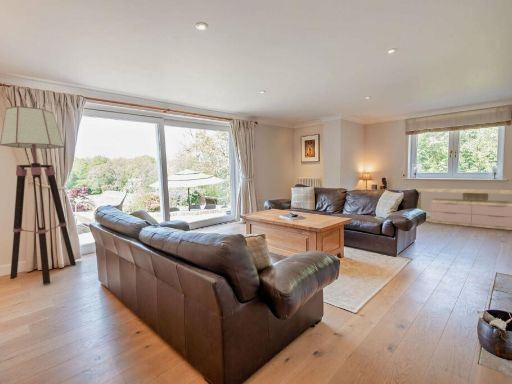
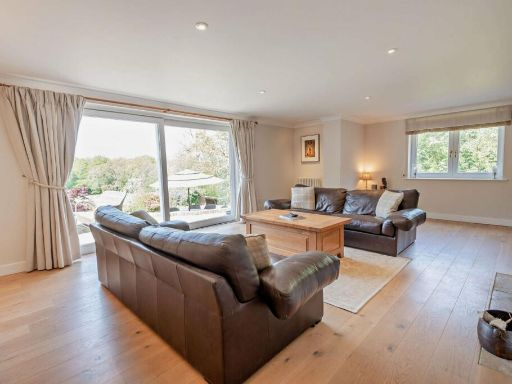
- floor lamp (40, 193)
- sideboard (463, 206)
